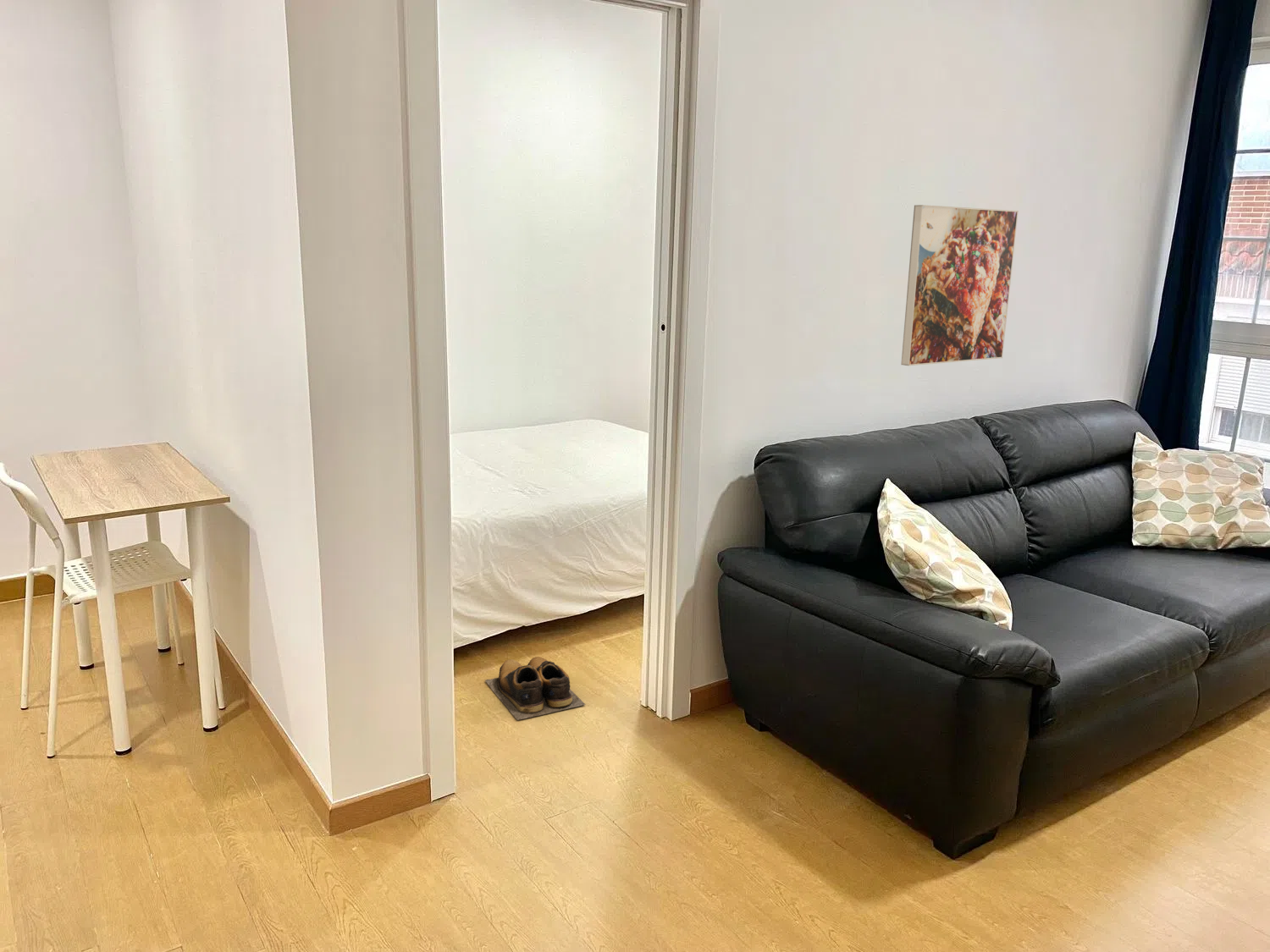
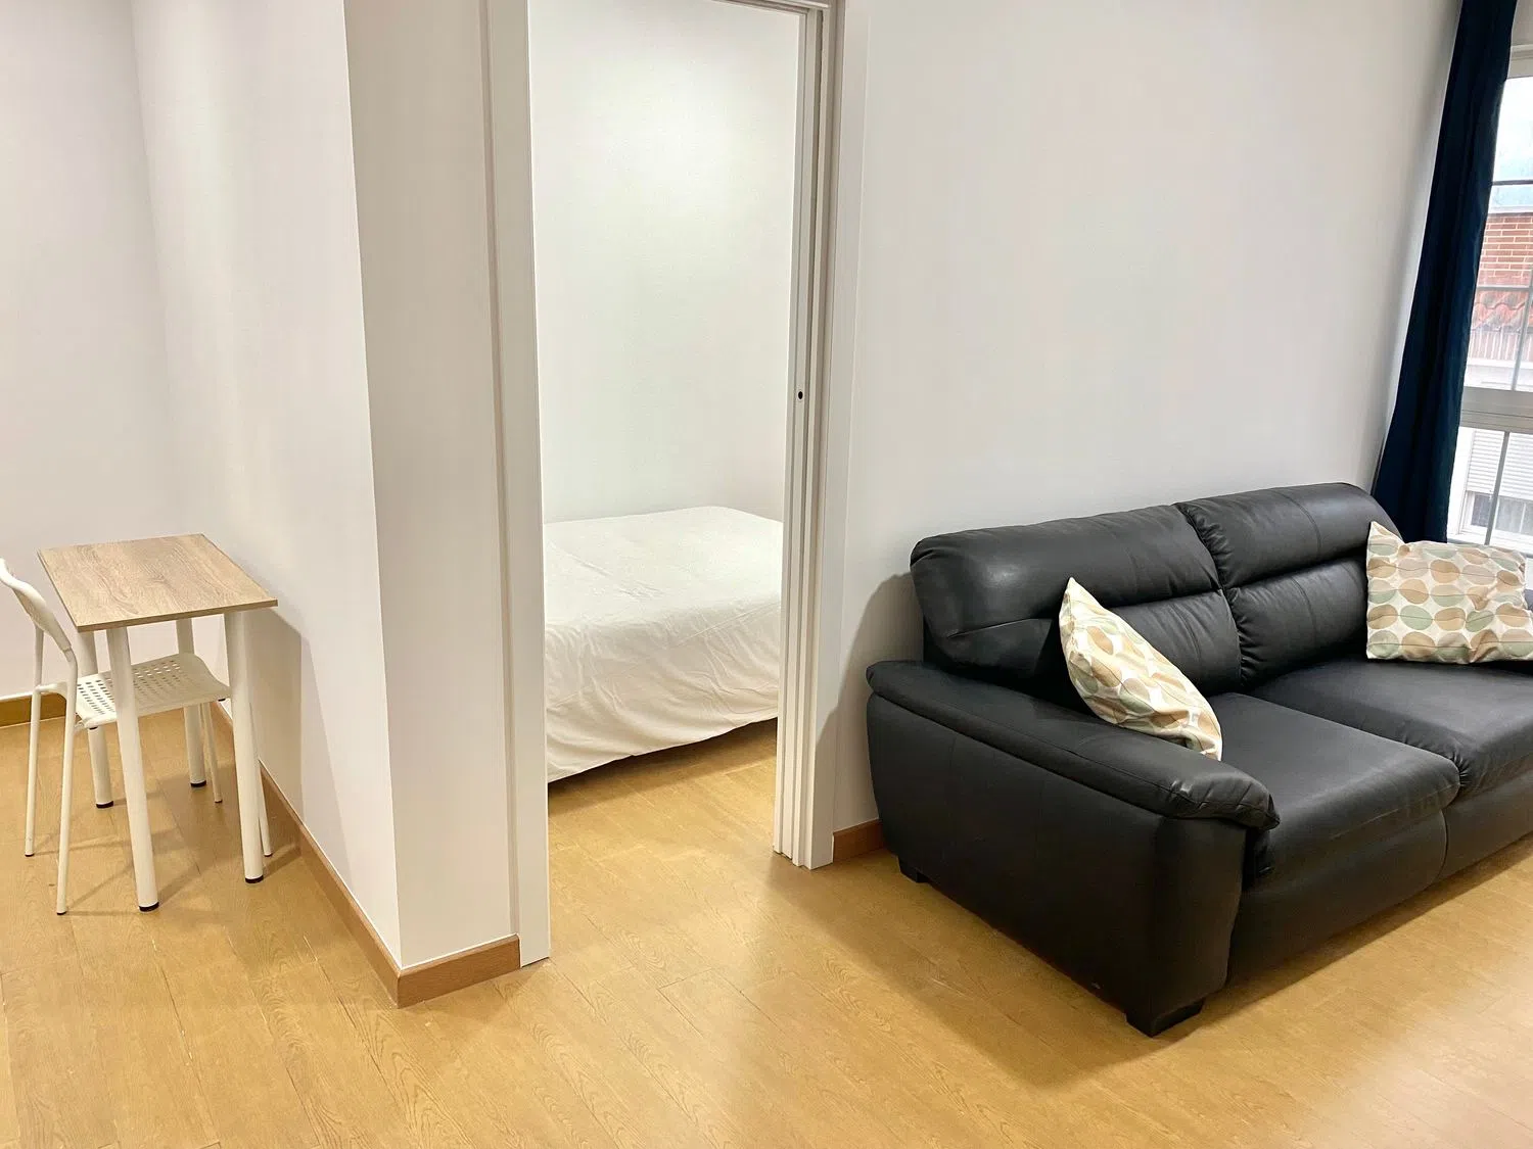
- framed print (960, 286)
- shoes (533, 677)
